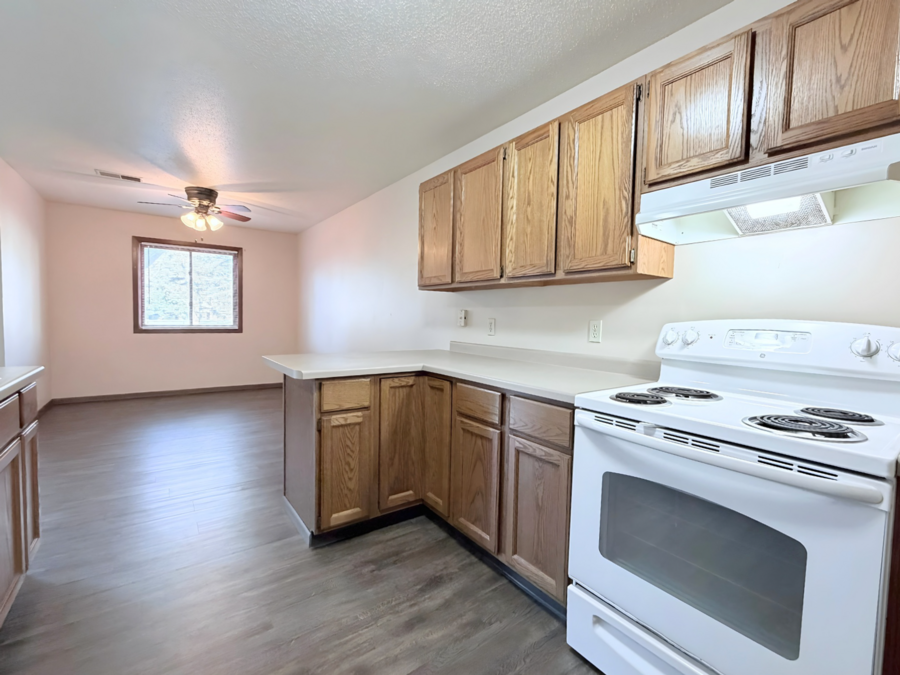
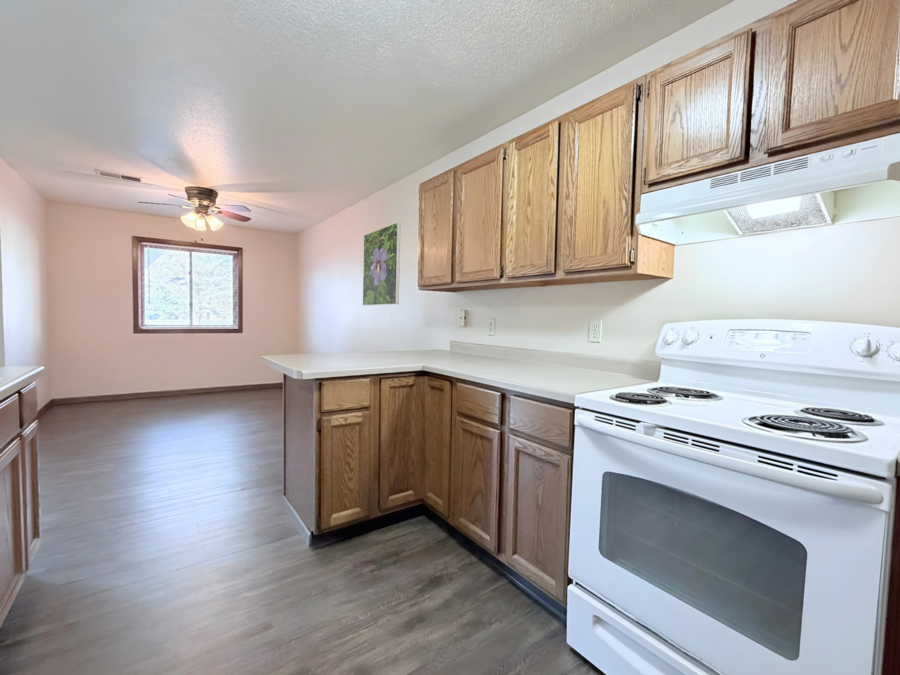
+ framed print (380, 267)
